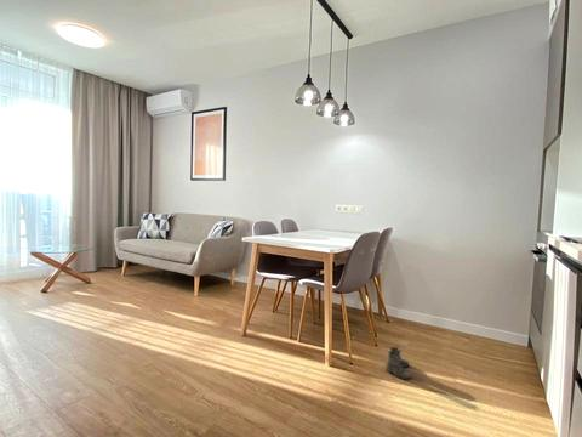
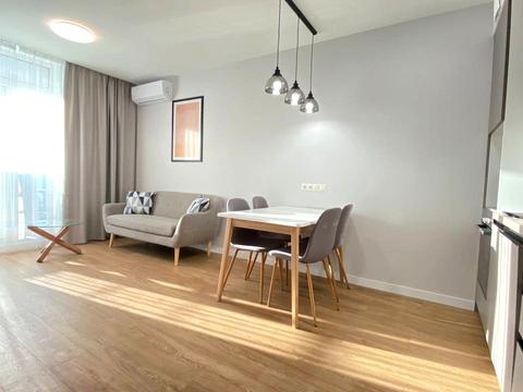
- boots (398, 361)
